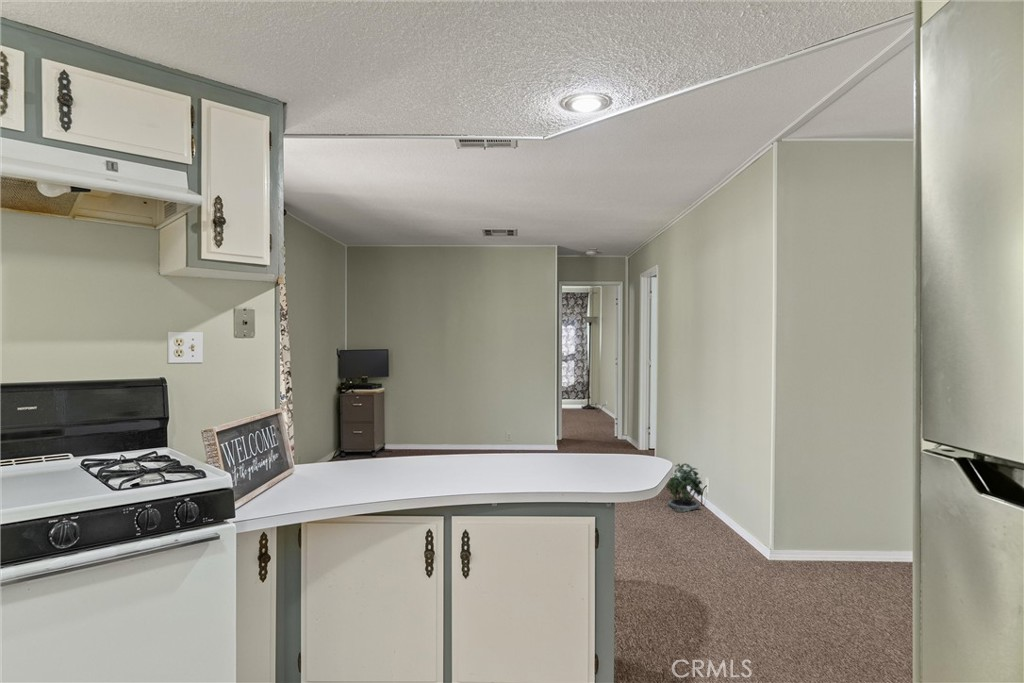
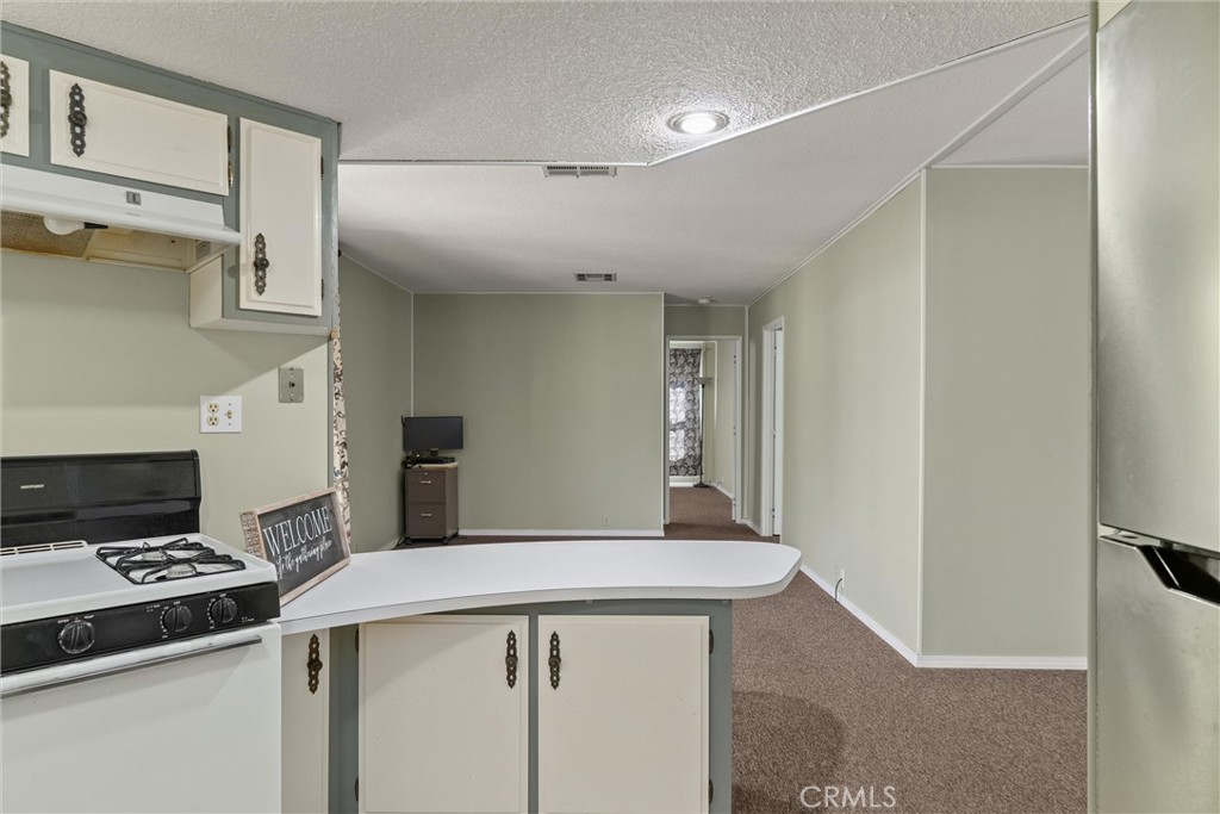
- potted plant (683, 484)
